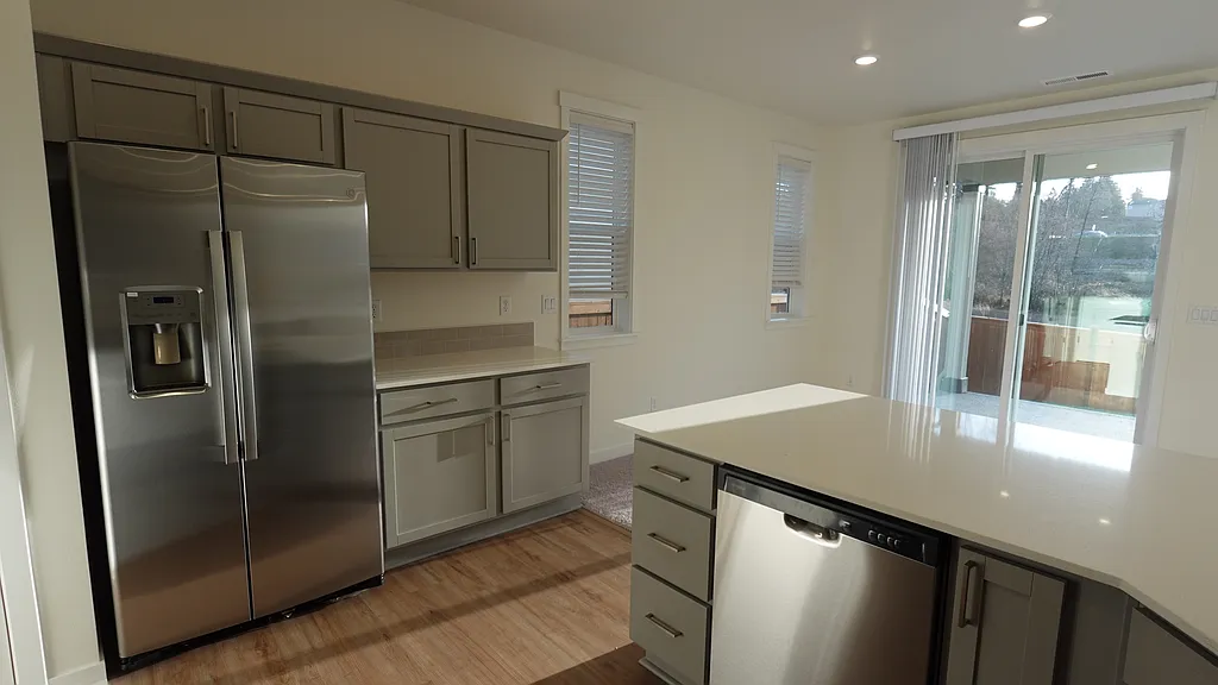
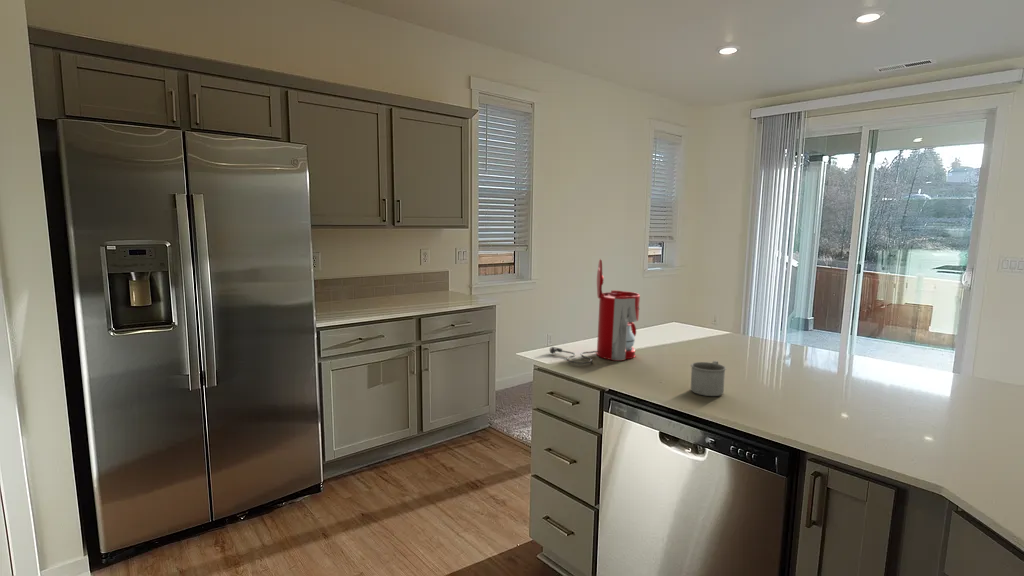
+ mug (708, 377)
+ coffee maker (599, 308)
